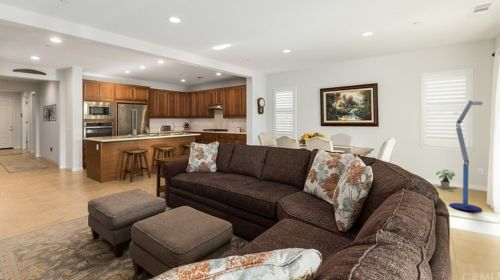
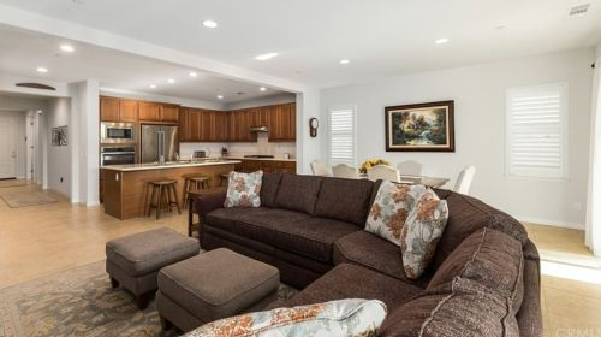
- floor lamp (467, 155)
- potted plant (445, 178)
